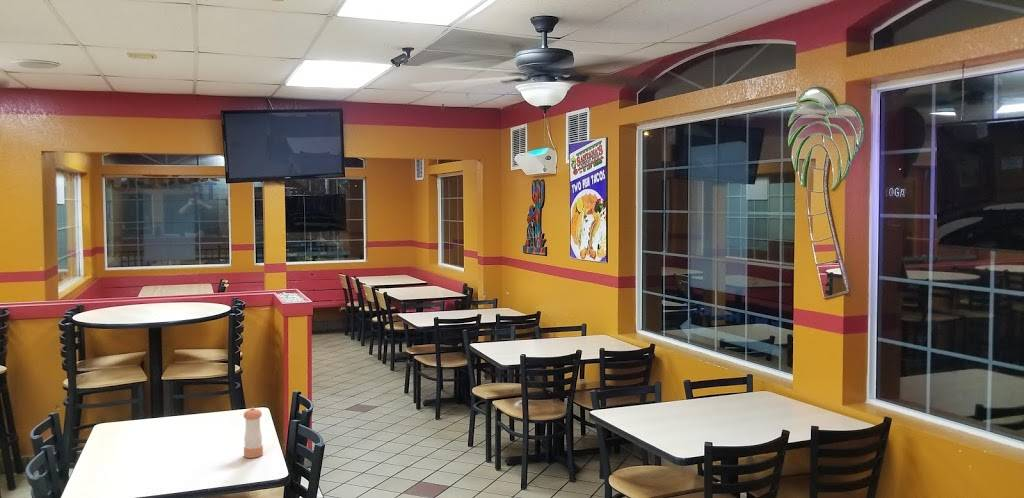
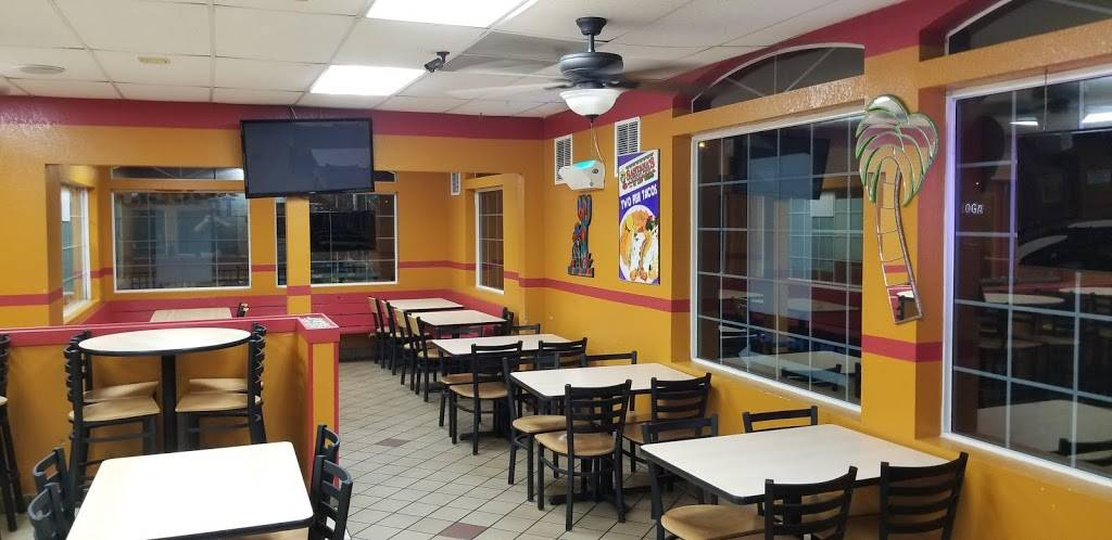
- pepper shaker (253, 431)
